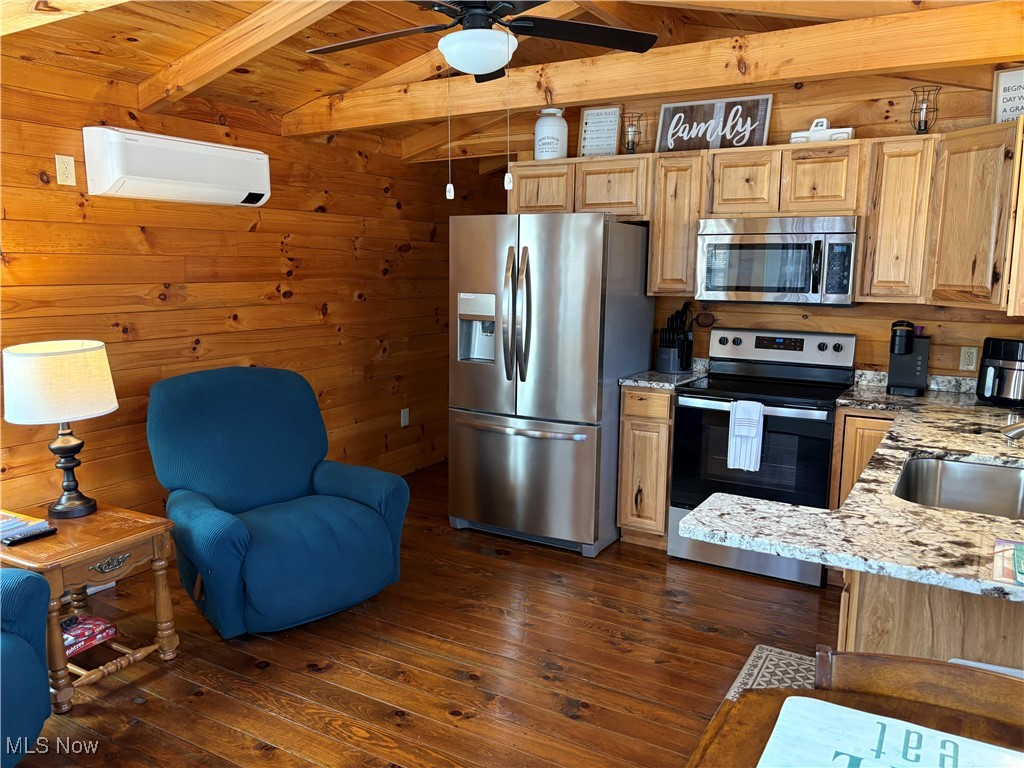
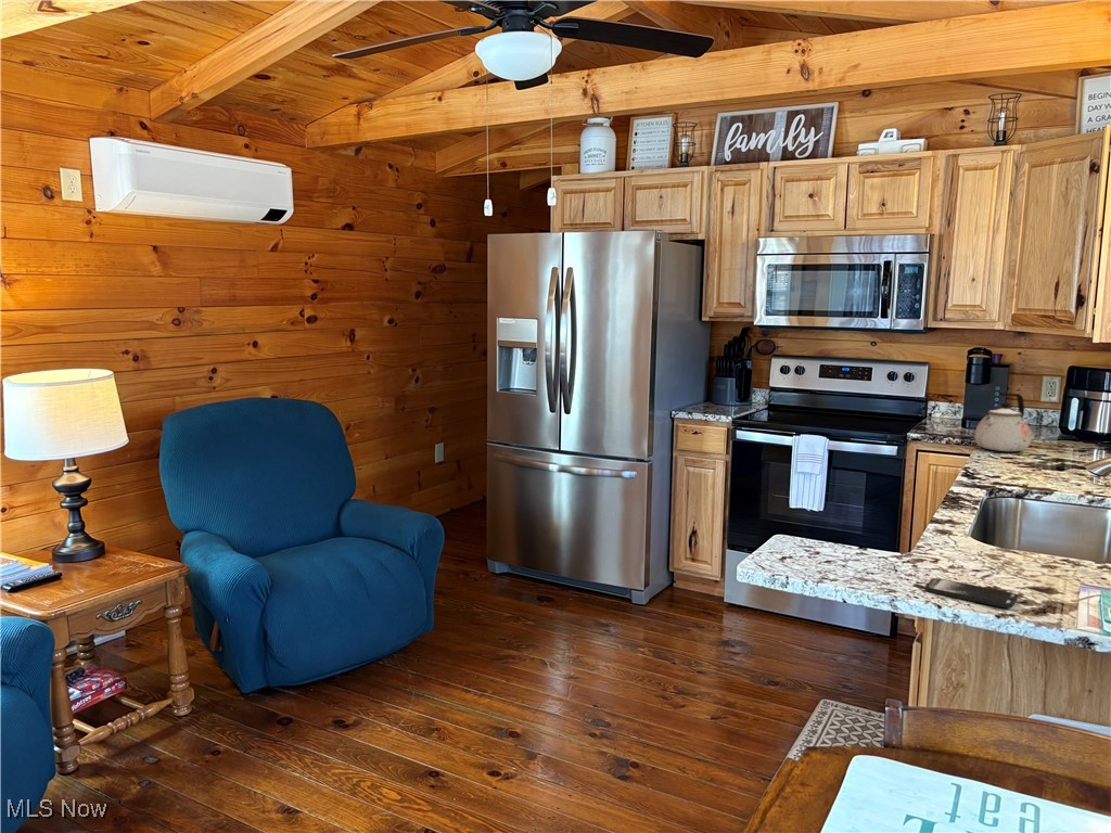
+ kettle (1004, 421)
+ smartphone (970, 592)
